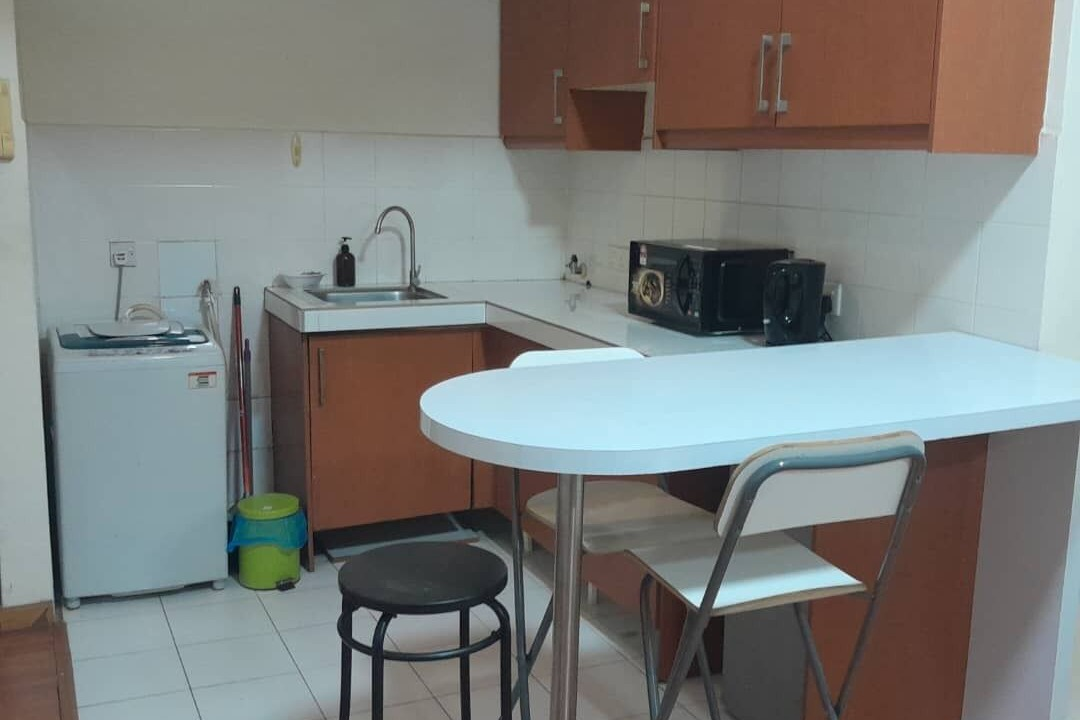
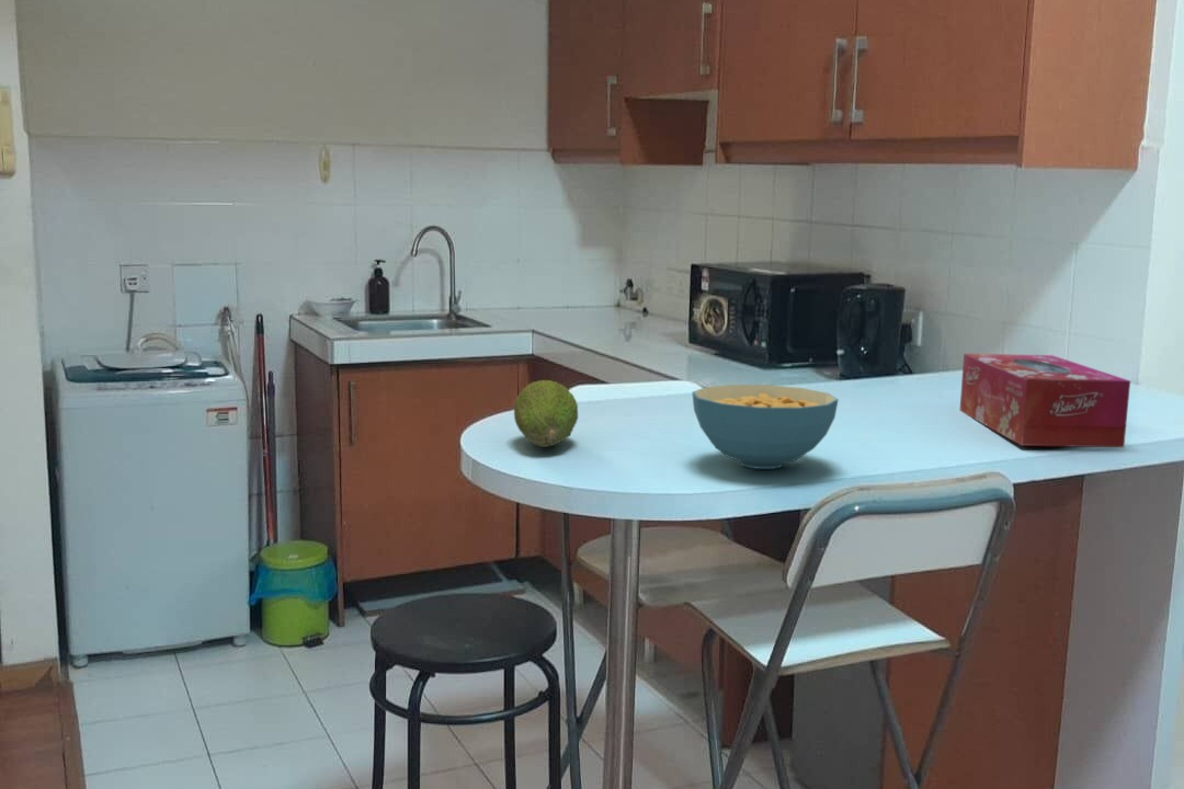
+ cereal bowl (762, 430)
+ fruit (546, 413)
+ tissue box (1037, 397)
